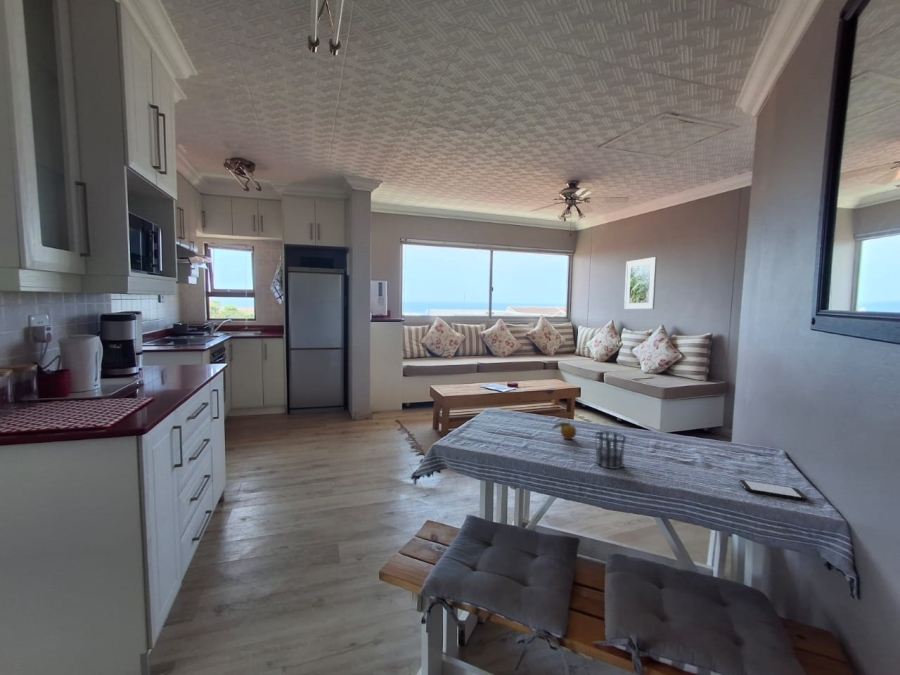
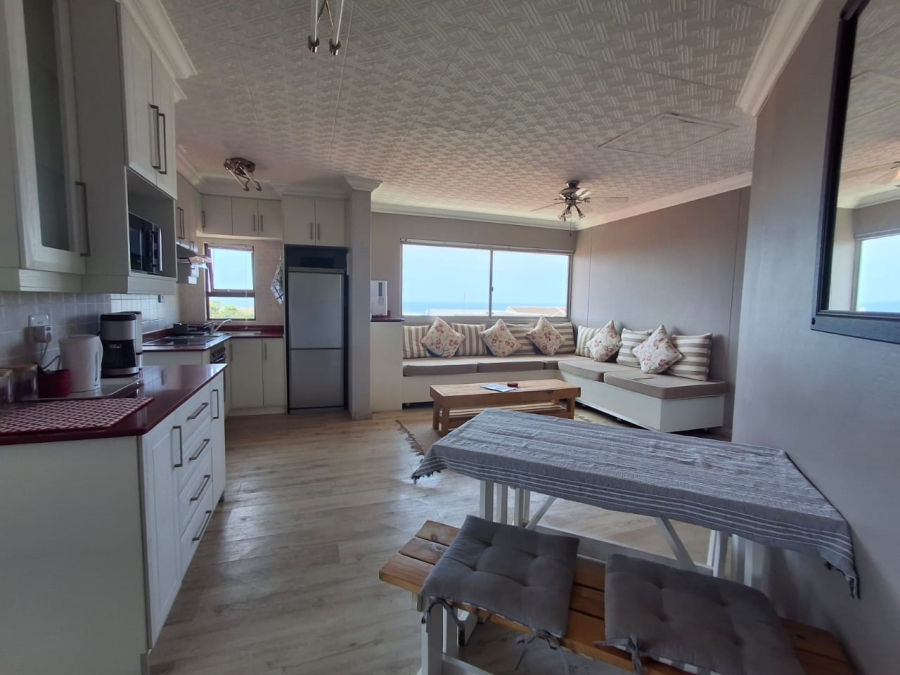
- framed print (639, 284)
- fruit (563, 428)
- cup (610, 449)
- smartphone (771, 489)
